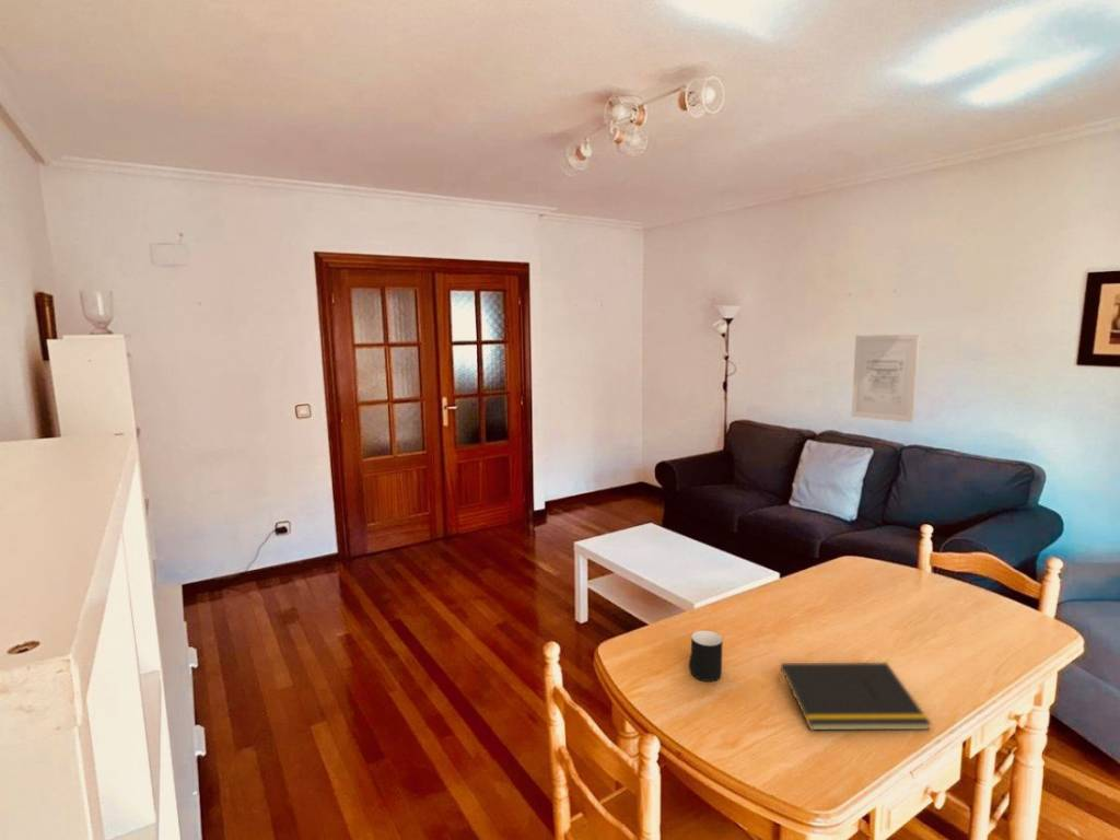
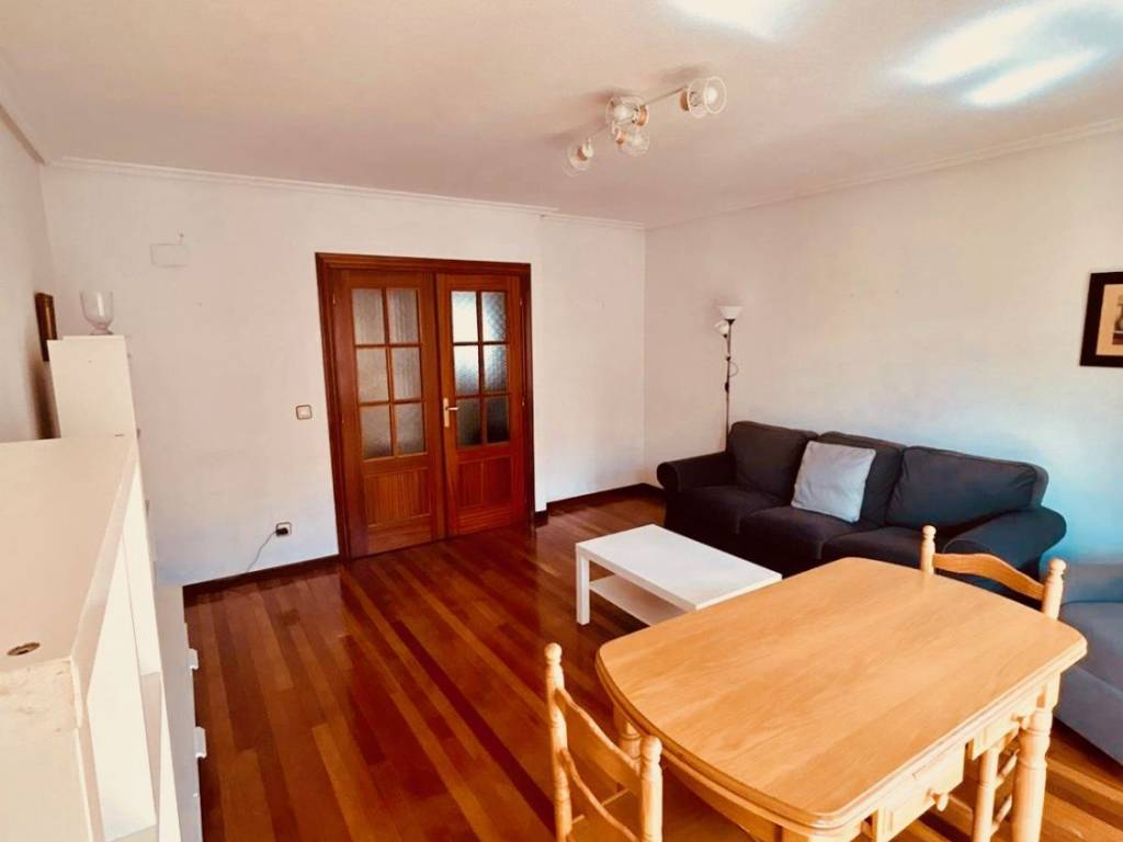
- wall art (883, 377)
- notepad (851, 693)
- cup (701, 657)
